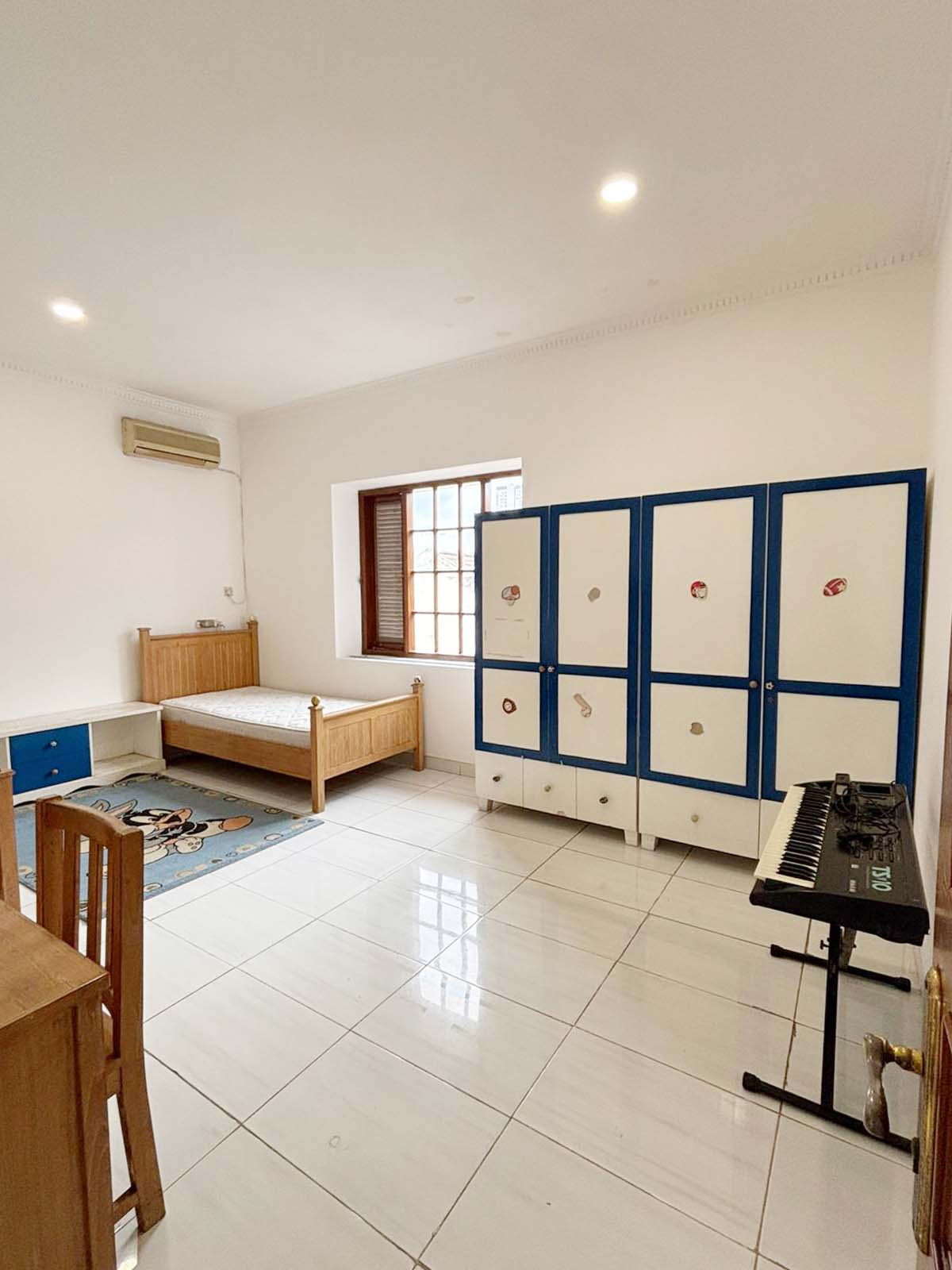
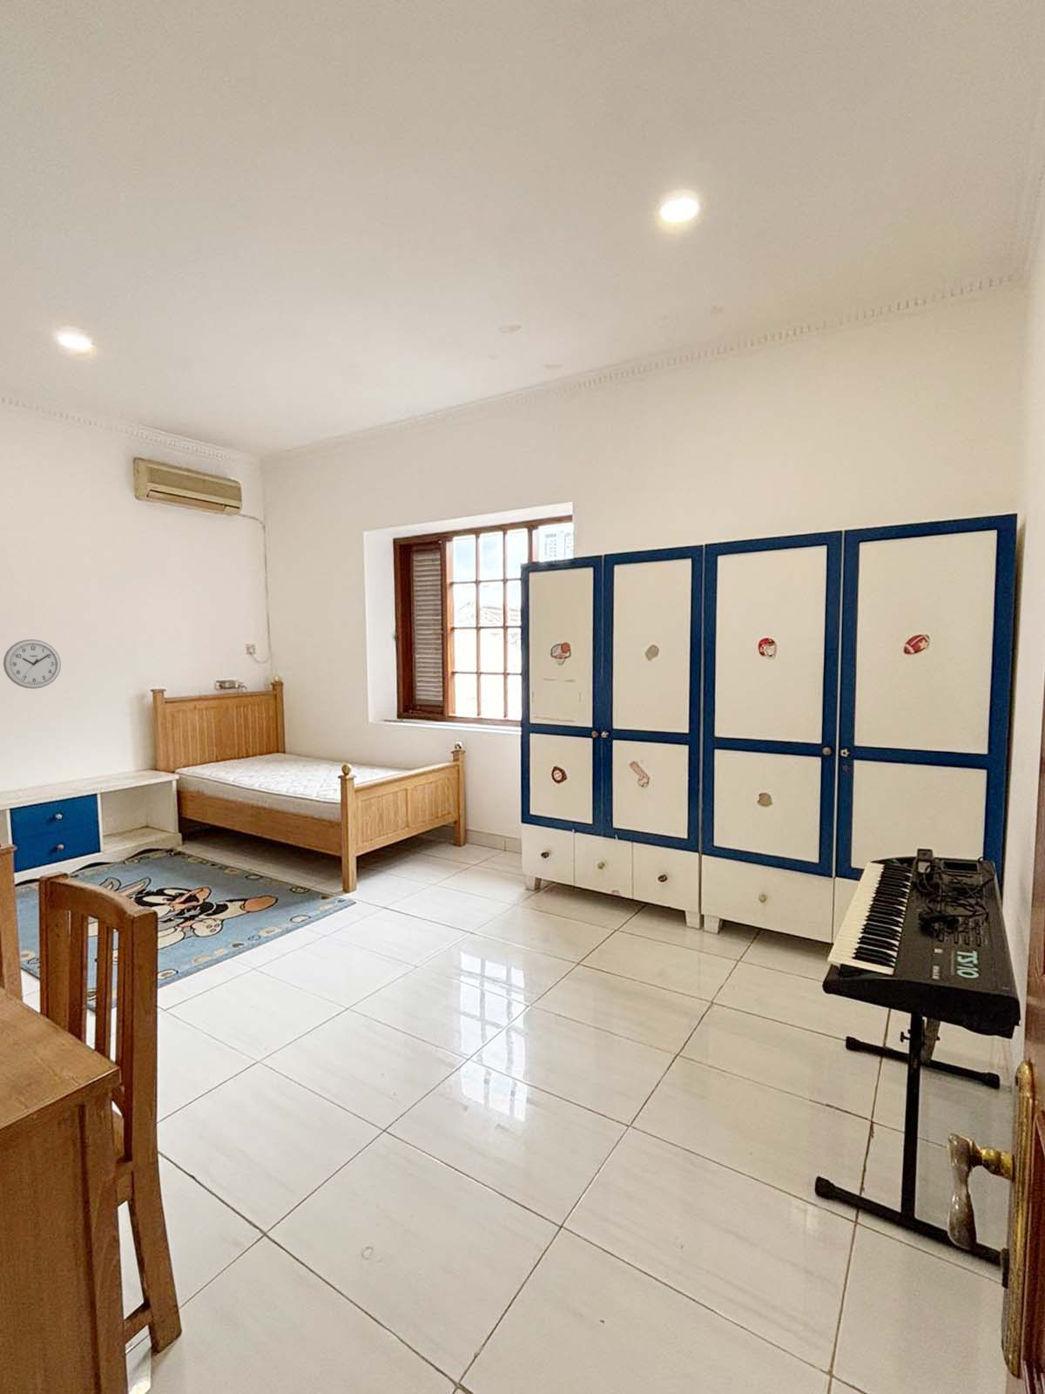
+ wall clock (33, 664)
